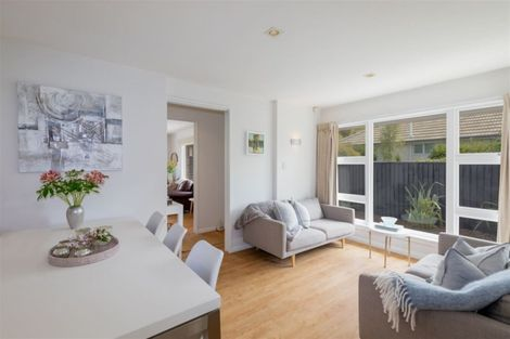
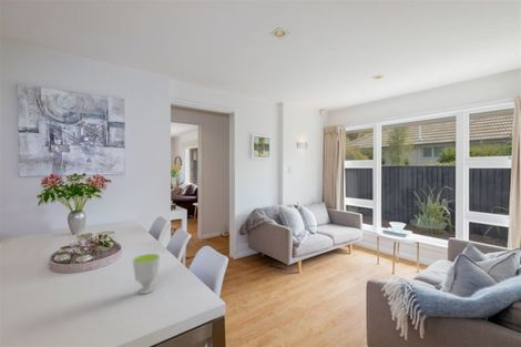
+ cup (146, 274)
